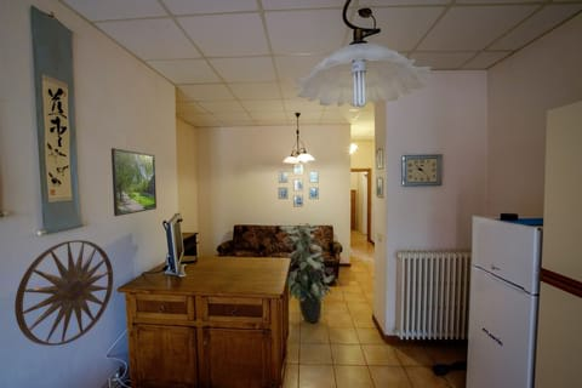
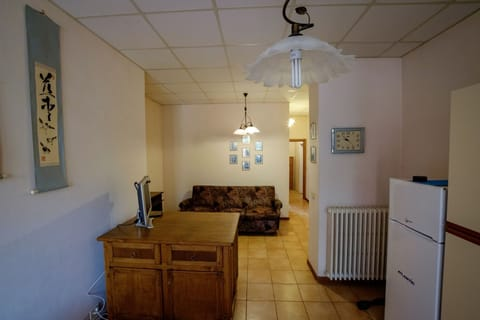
- wall art (73, 289)
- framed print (136, 182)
- indoor plant (306, 270)
